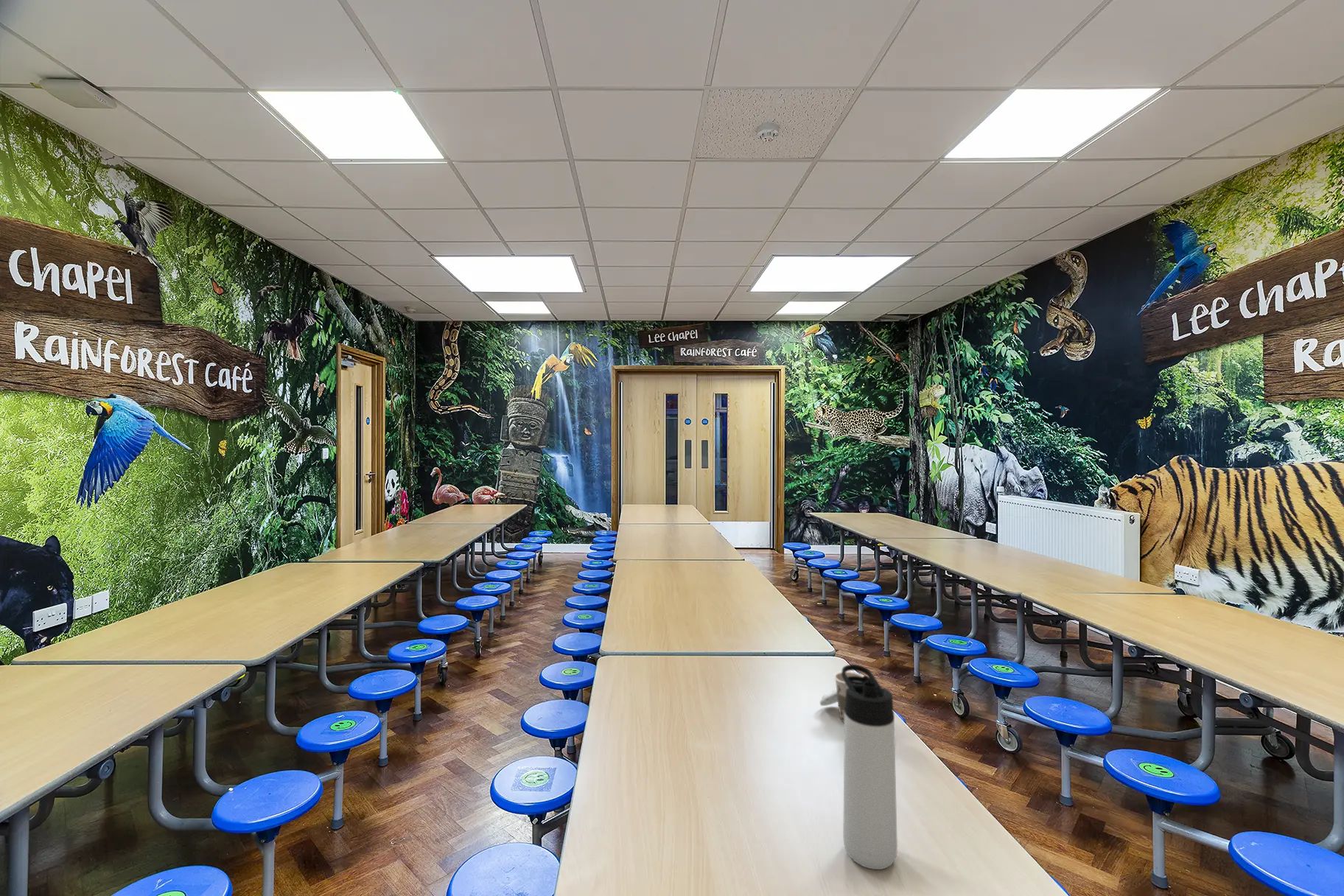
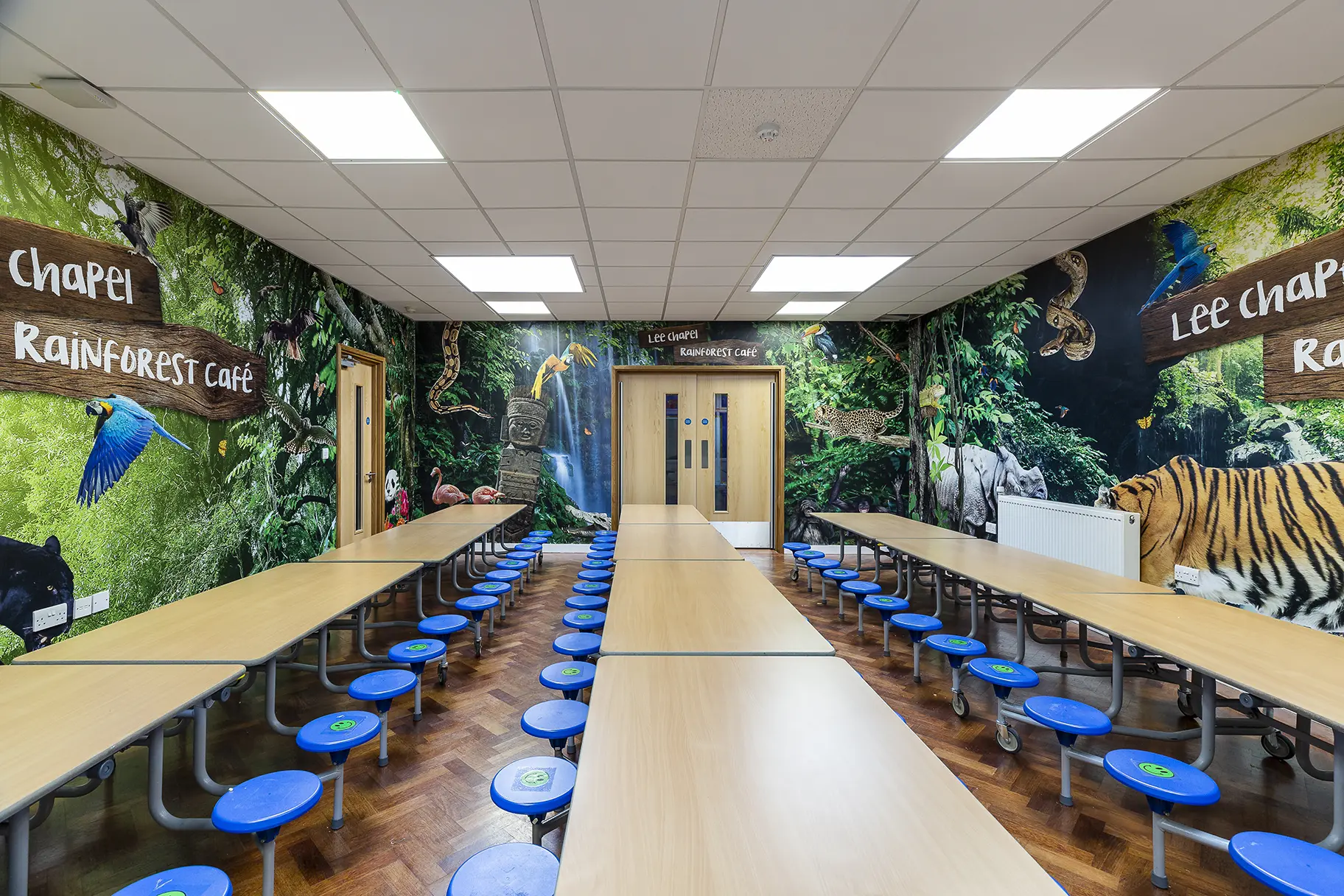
- cup (843, 694)
- thermos bottle (864, 761)
